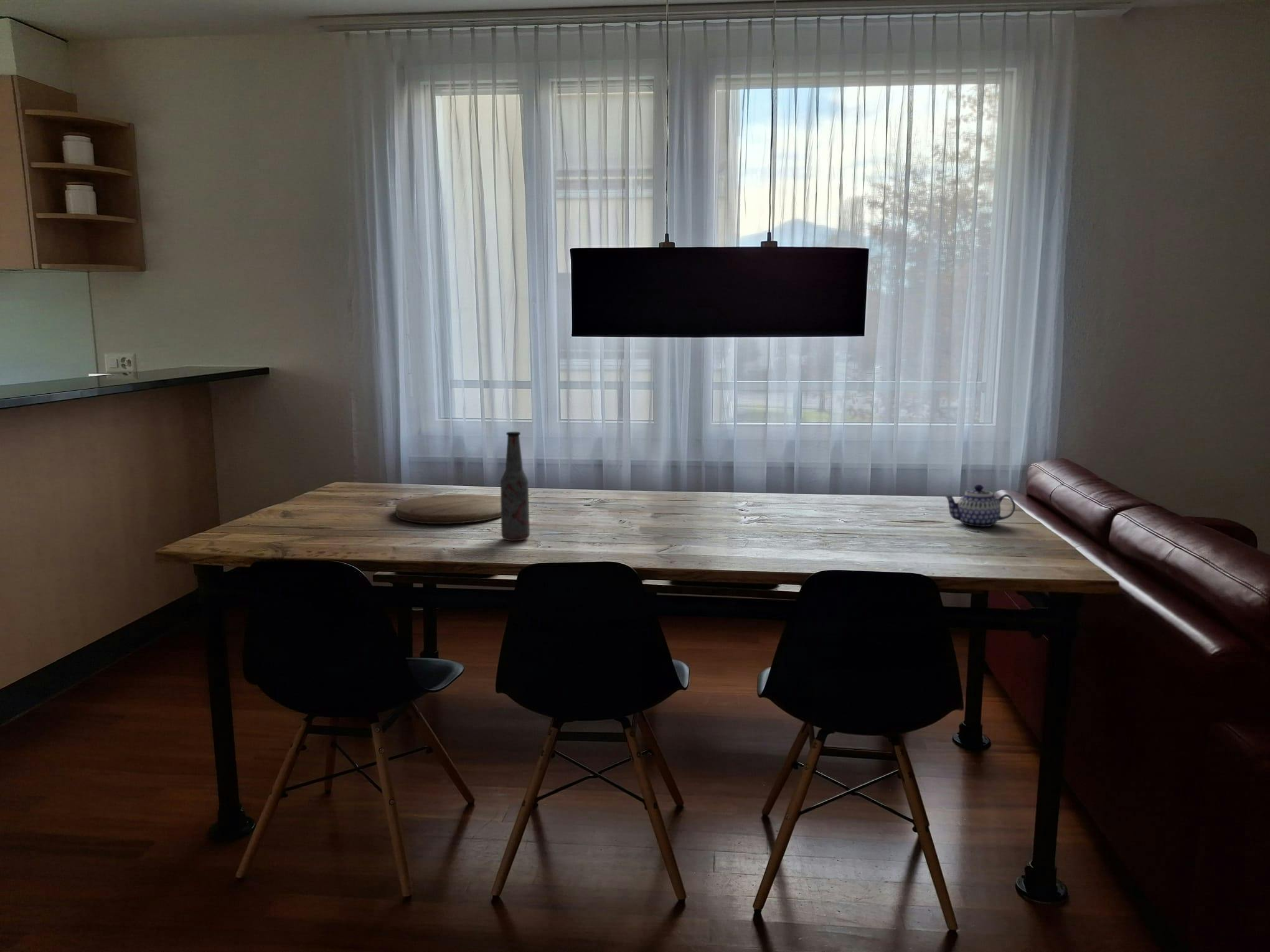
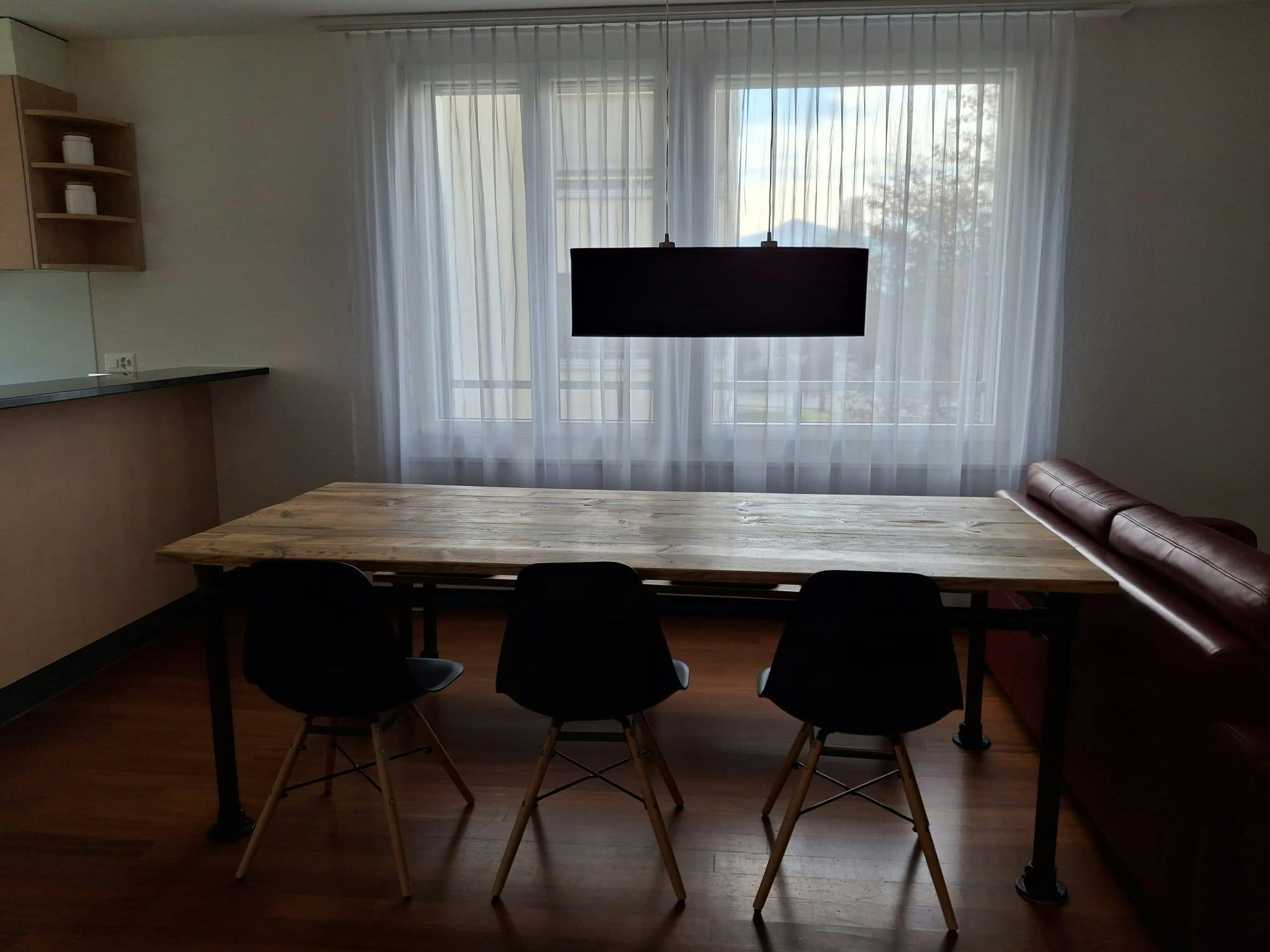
- bottle (514, 486)
- cutting board (453, 508)
- teapot (979, 504)
